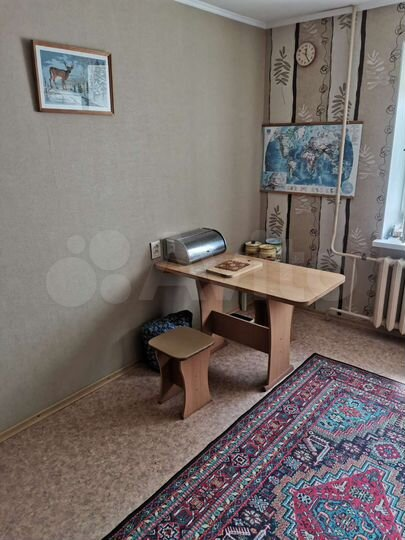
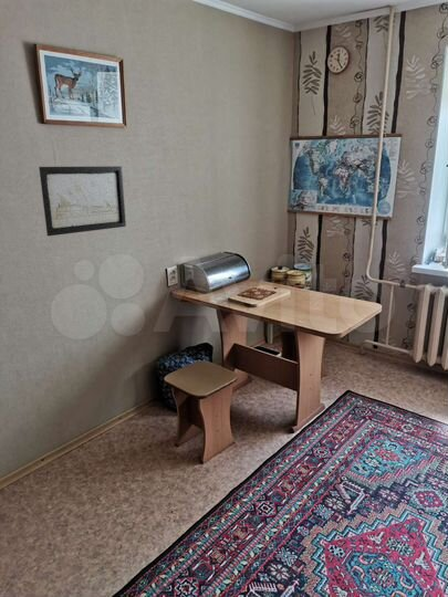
+ wall art (86, 199)
